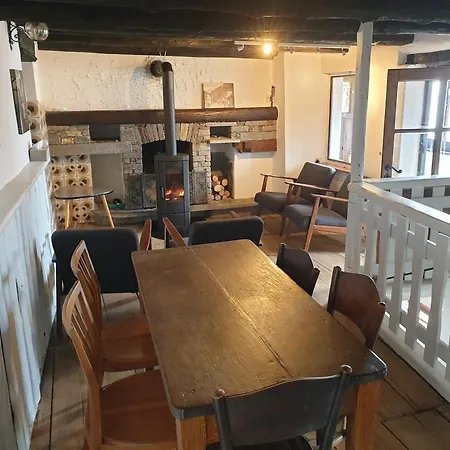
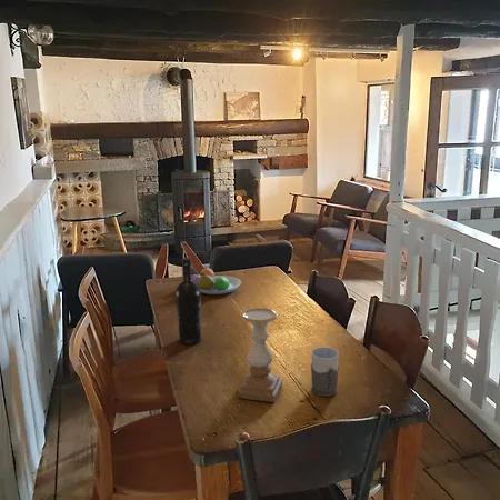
+ fruit bowl (216, 279)
+ wine bottle (188, 300)
+ candle holder (259, 352)
+ mug (327, 374)
